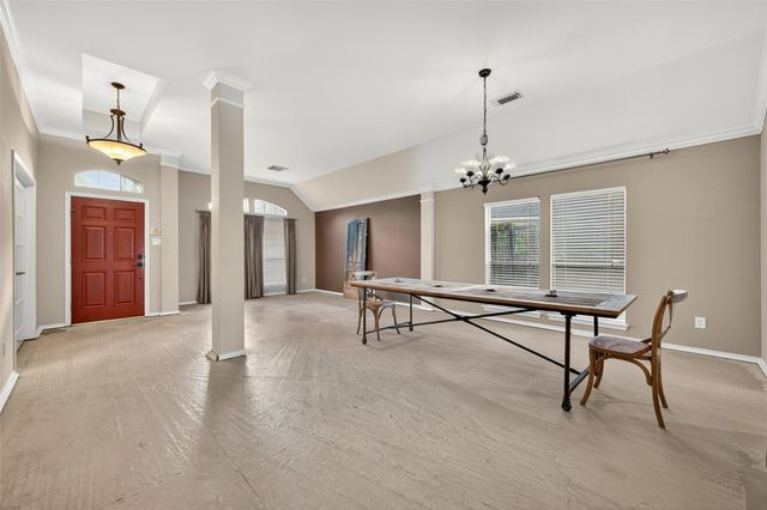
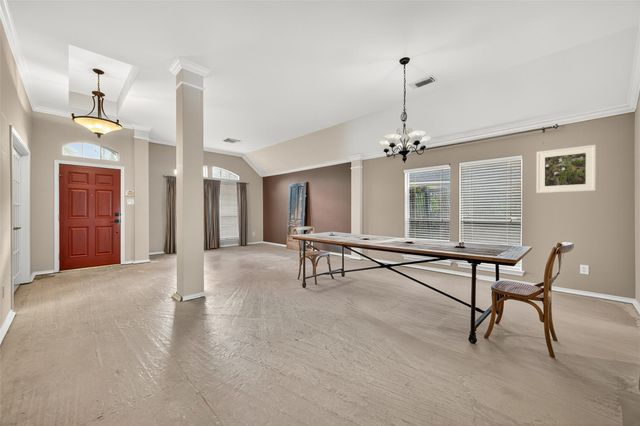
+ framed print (564, 170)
